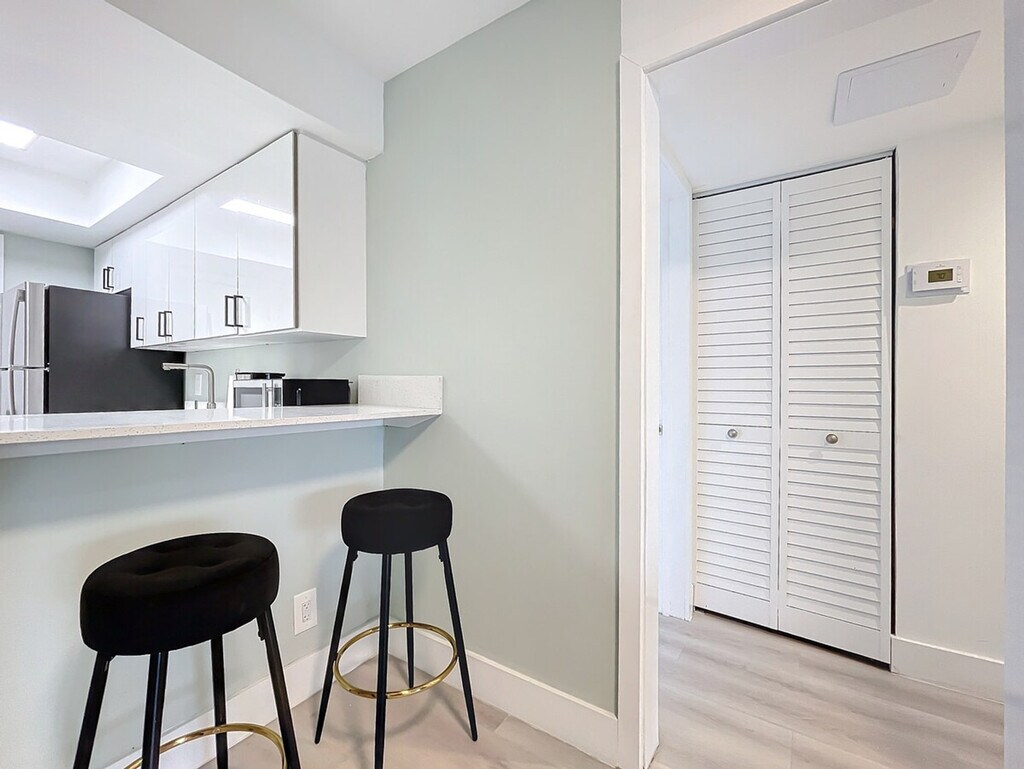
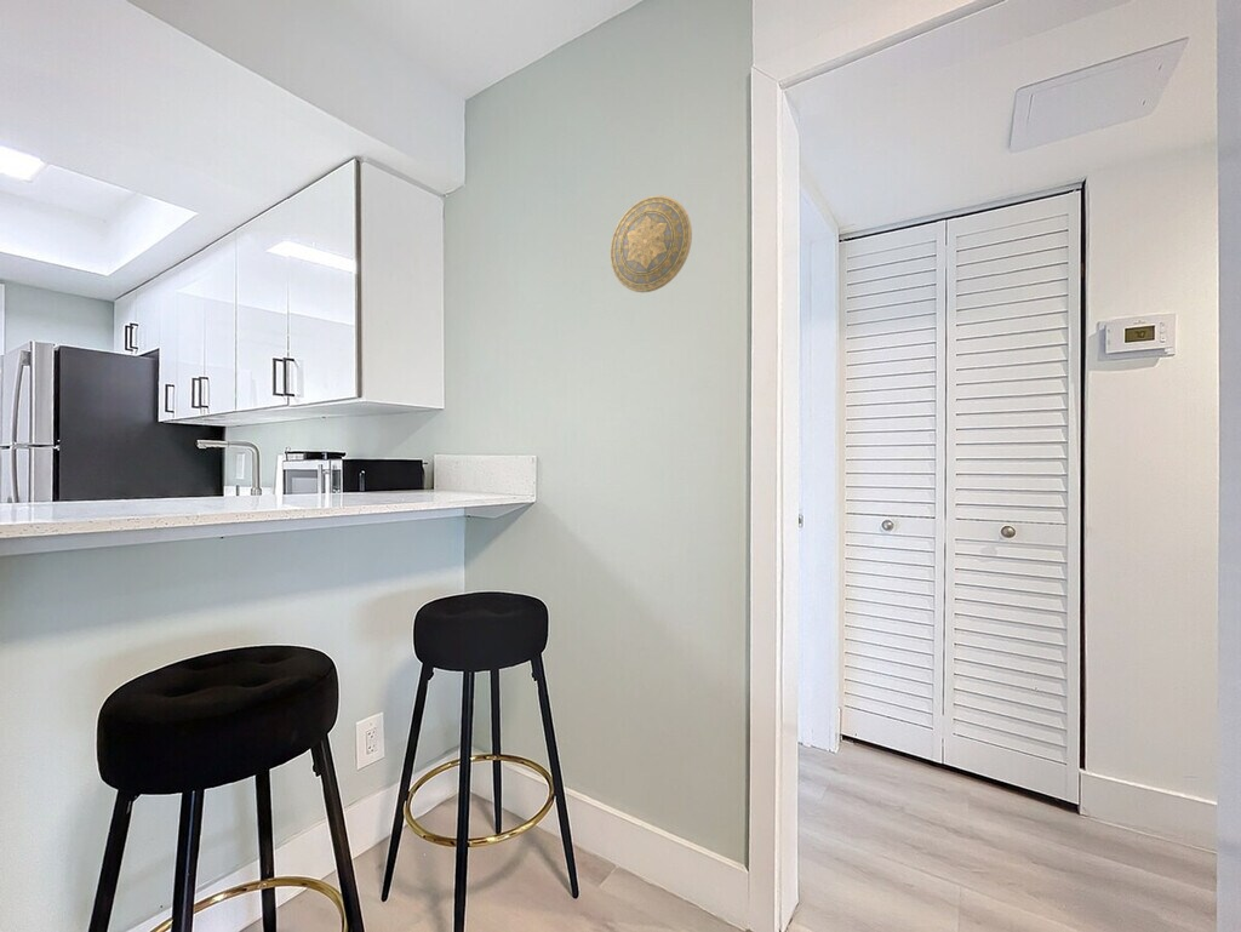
+ decorative plate (647, 242)
